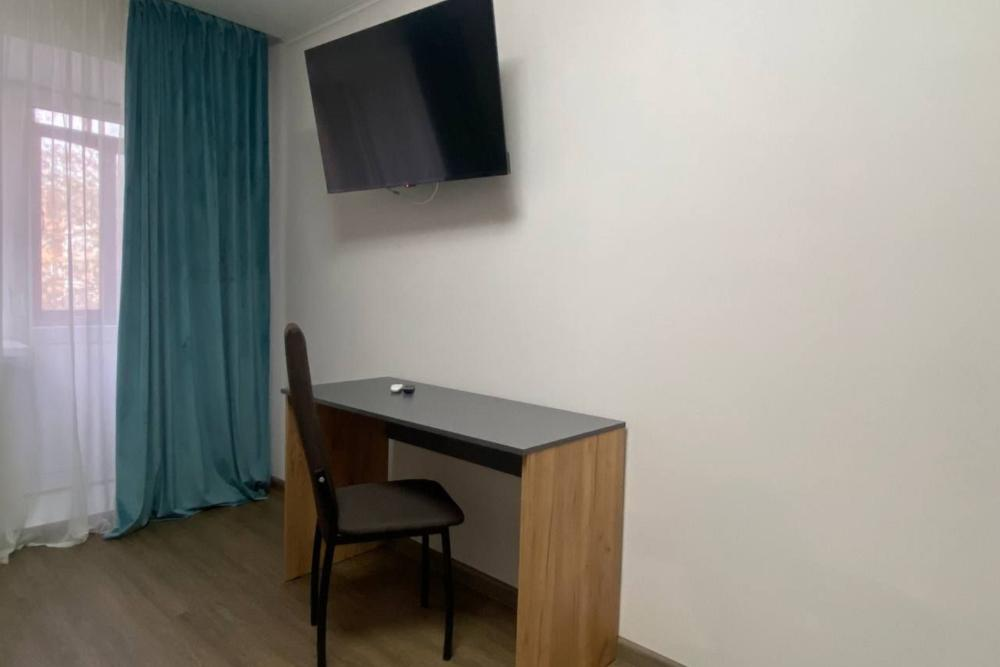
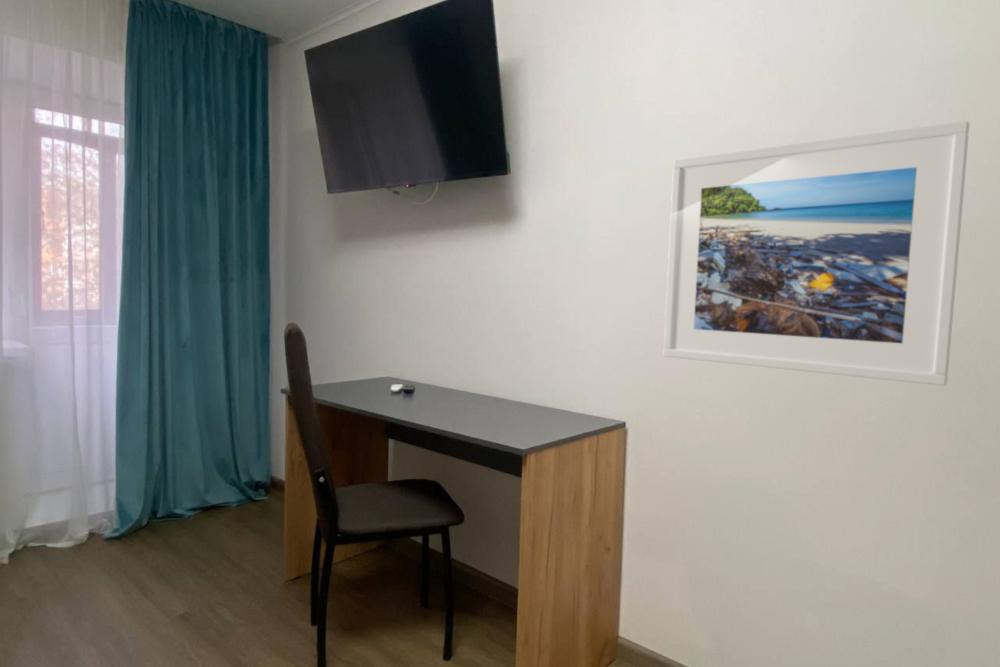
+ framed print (792, 258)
